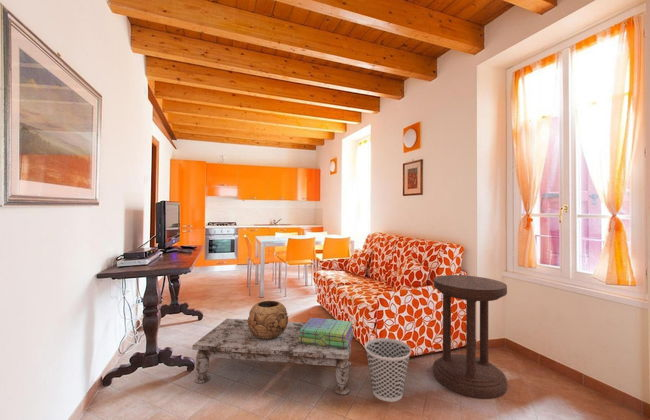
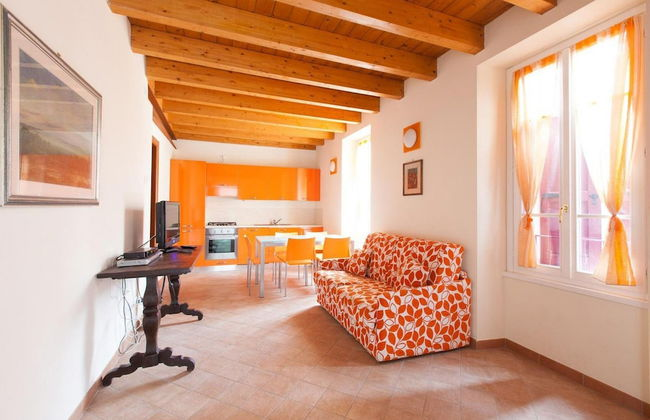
- coffee table (277, 352)
- stack of books (327, 331)
- decorative bowl (268, 319)
- side table (468, 329)
- wastebasket (387, 369)
